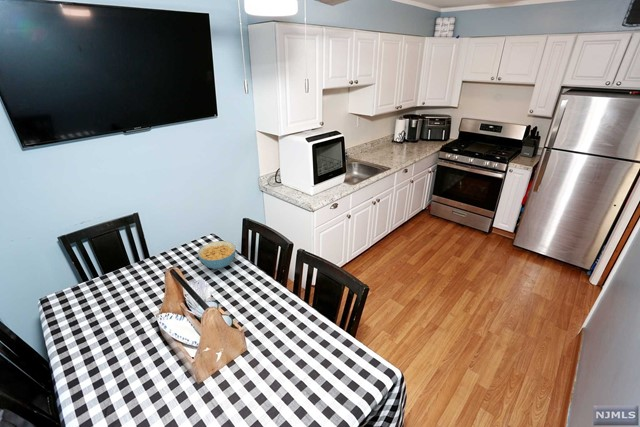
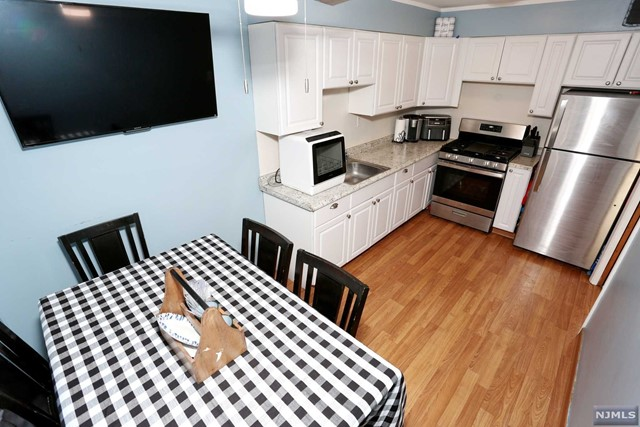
- cereal bowl (218, 257)
